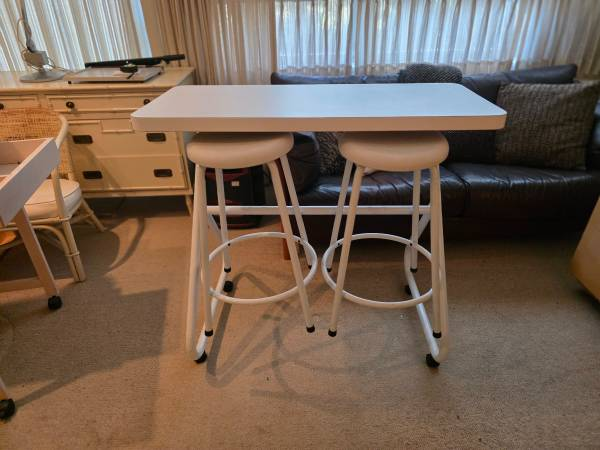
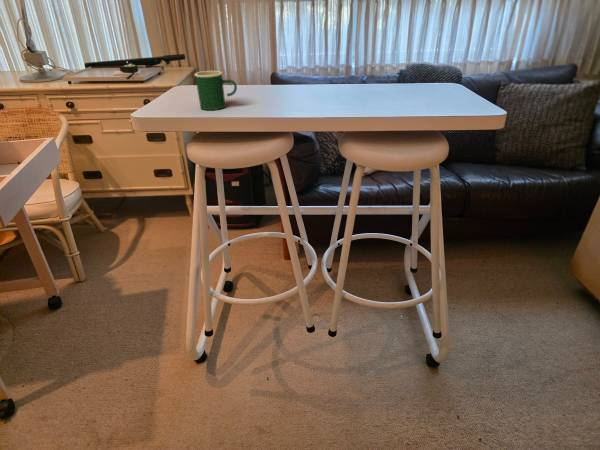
+ mug (217, 90)
